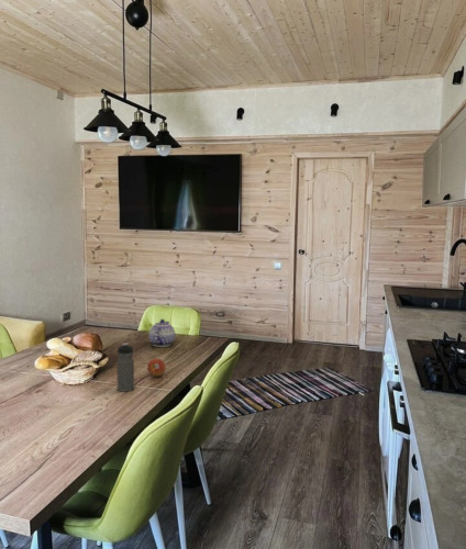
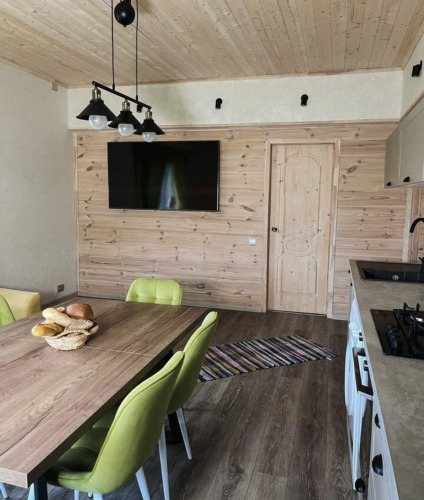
- water bottle (125, 366)
- fruit (156, 367)
- teapot (162, 332)
